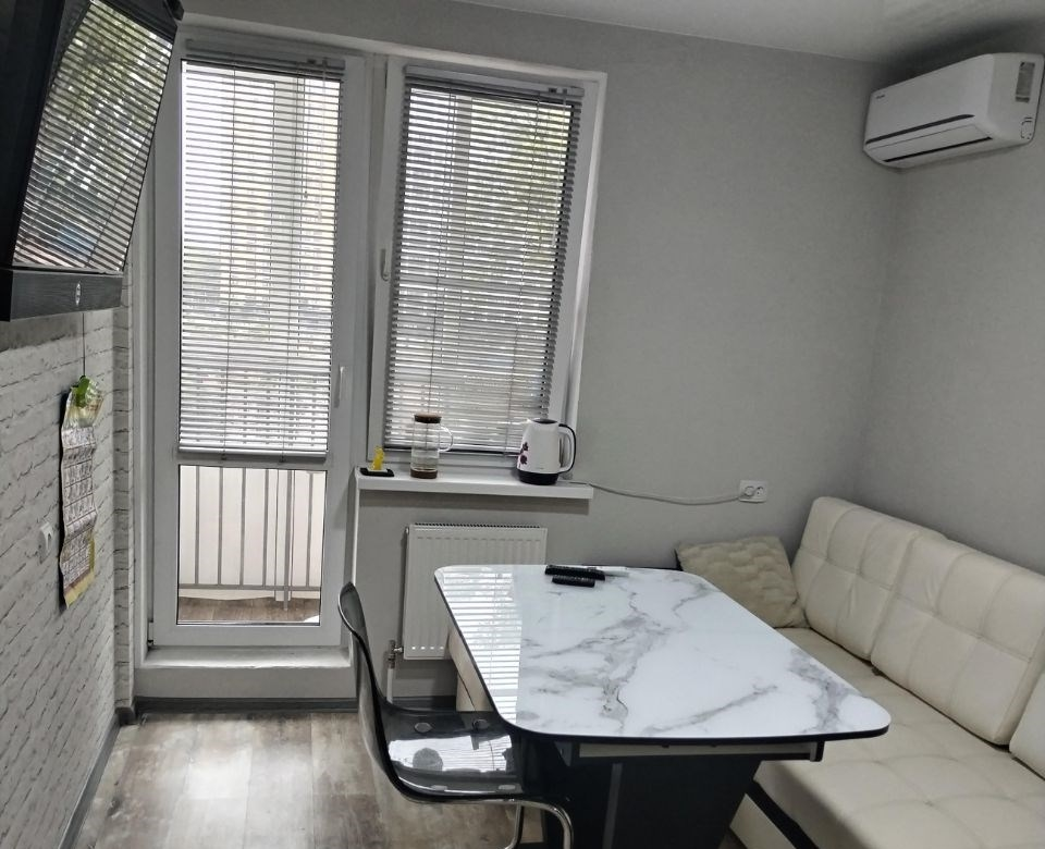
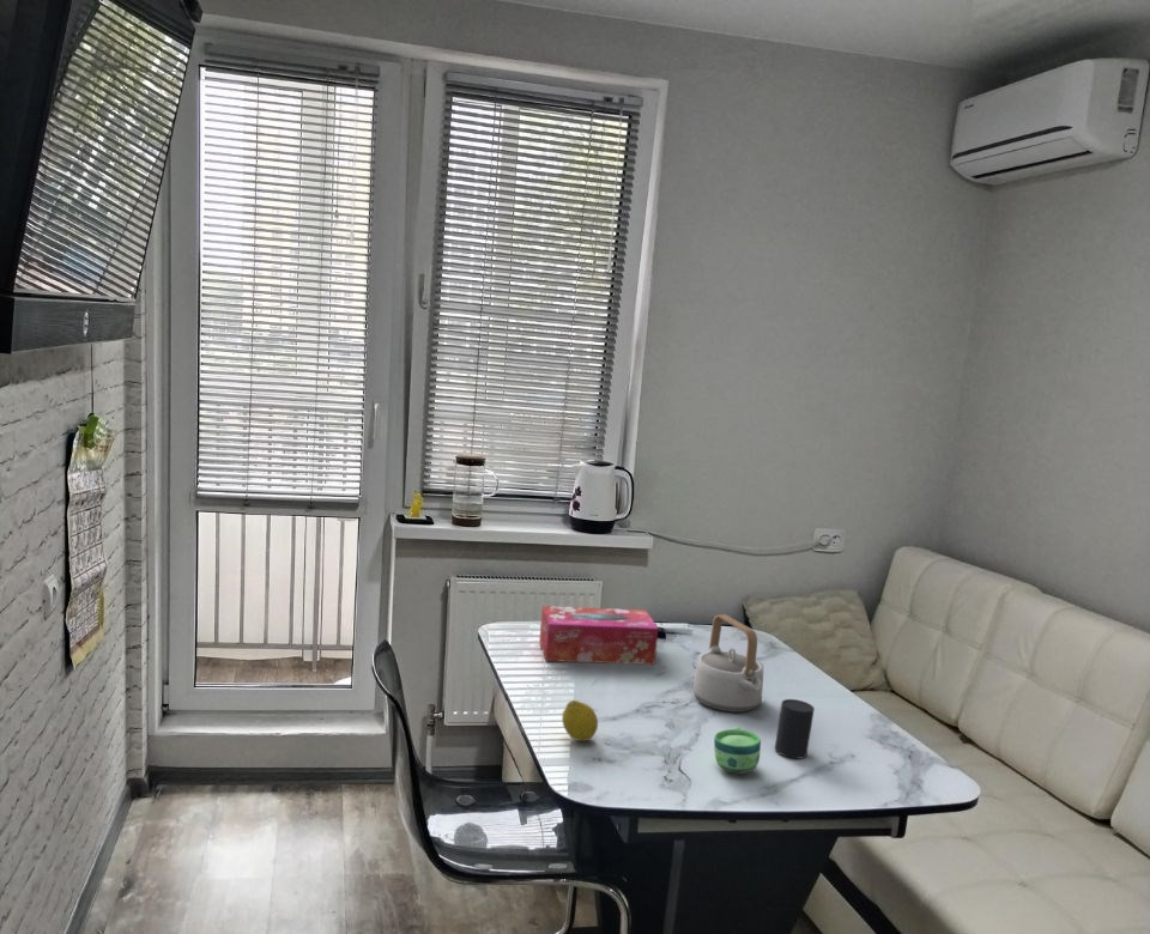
+ cup (734, 748)
+ fruit (580, 720)
+ teapot (734, 663)
+ cup (794, 728)
+ tissue box (597, 635)
